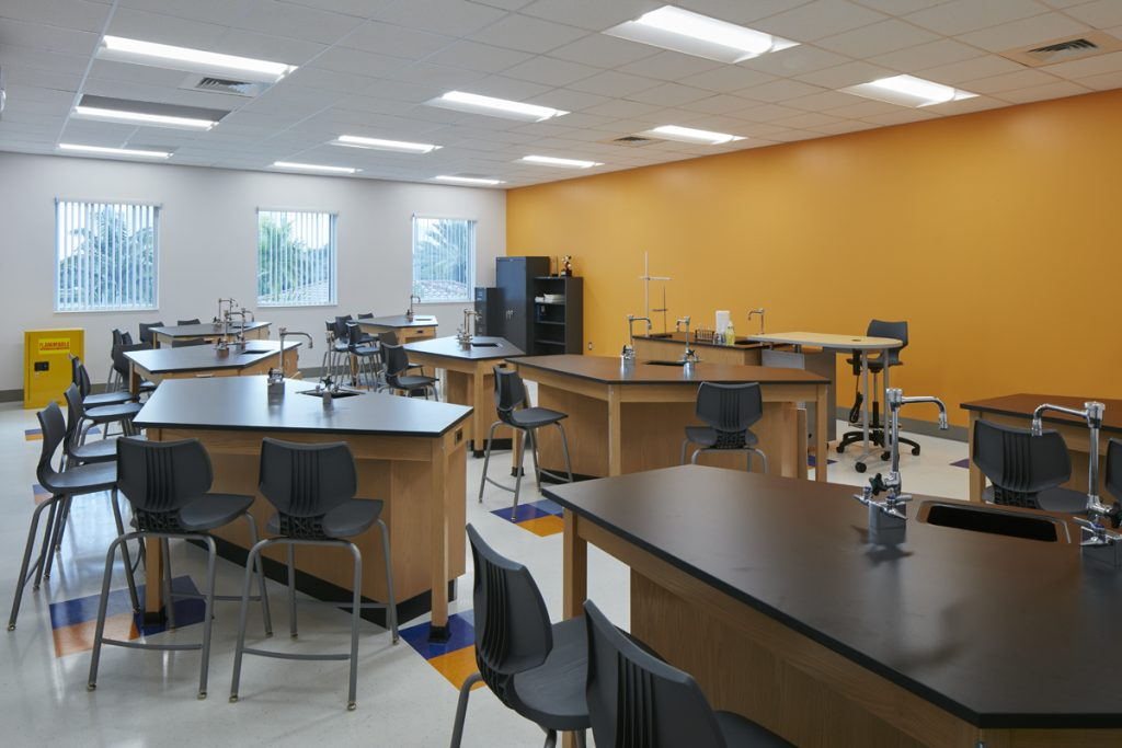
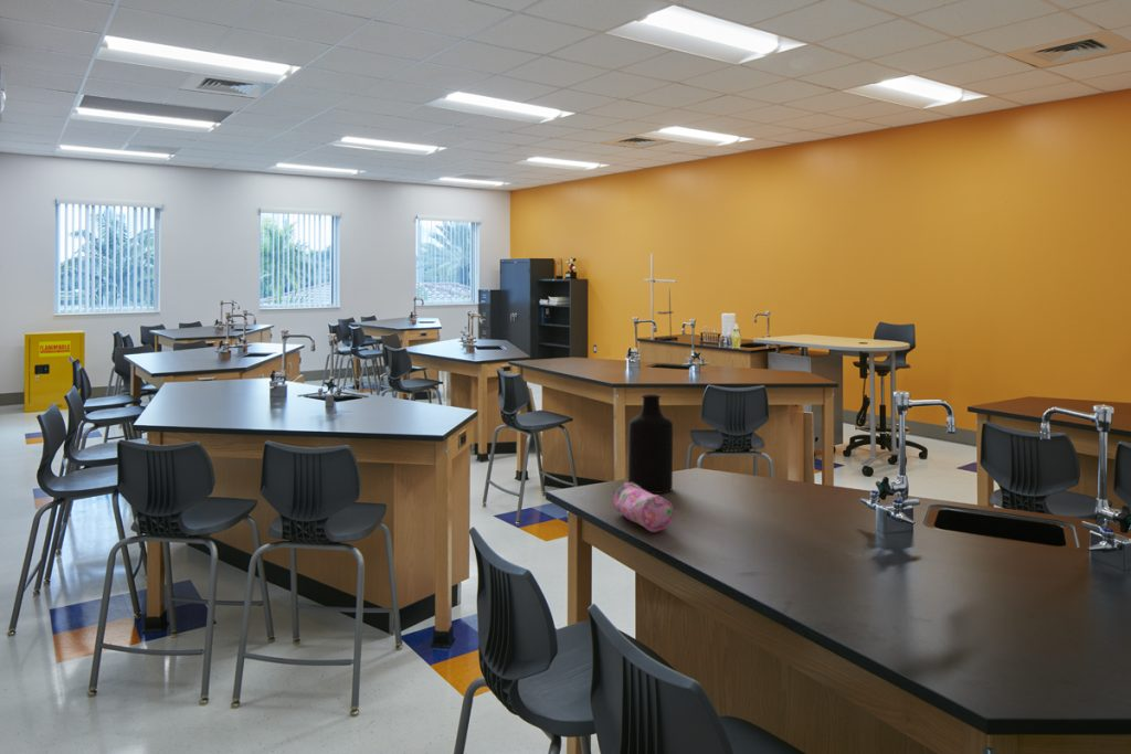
+ bottle (651, 442)
+ pencil case (641, 505)
